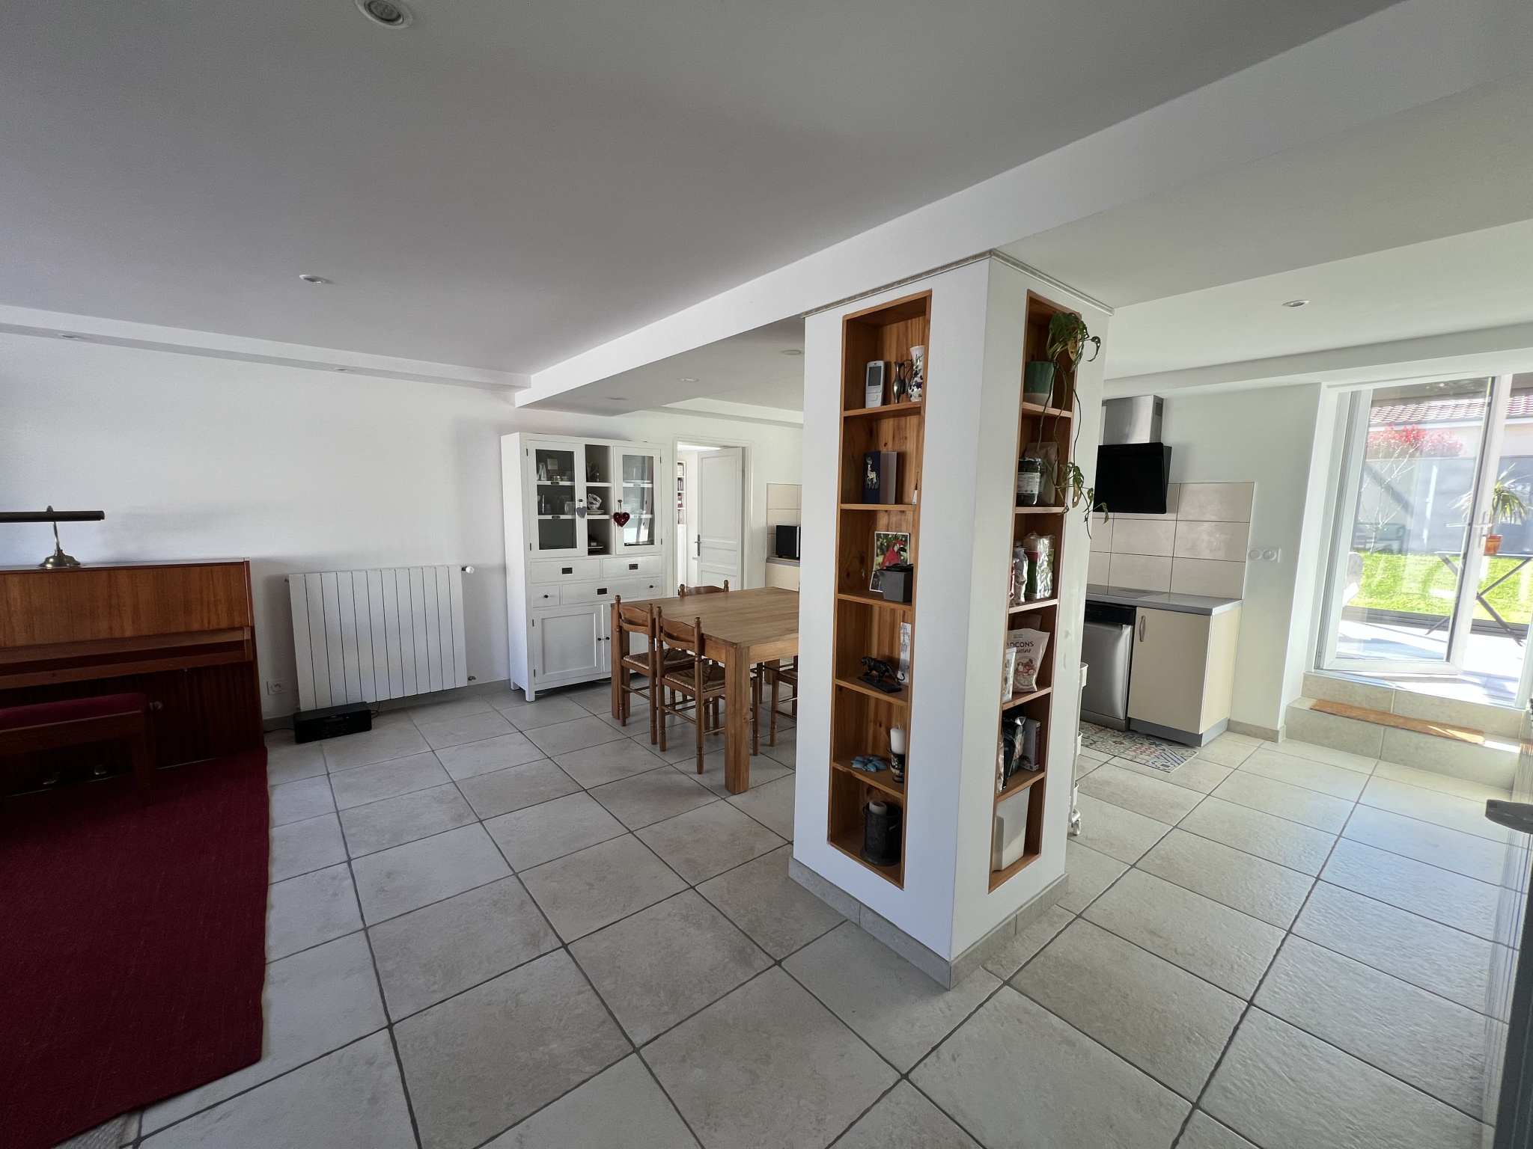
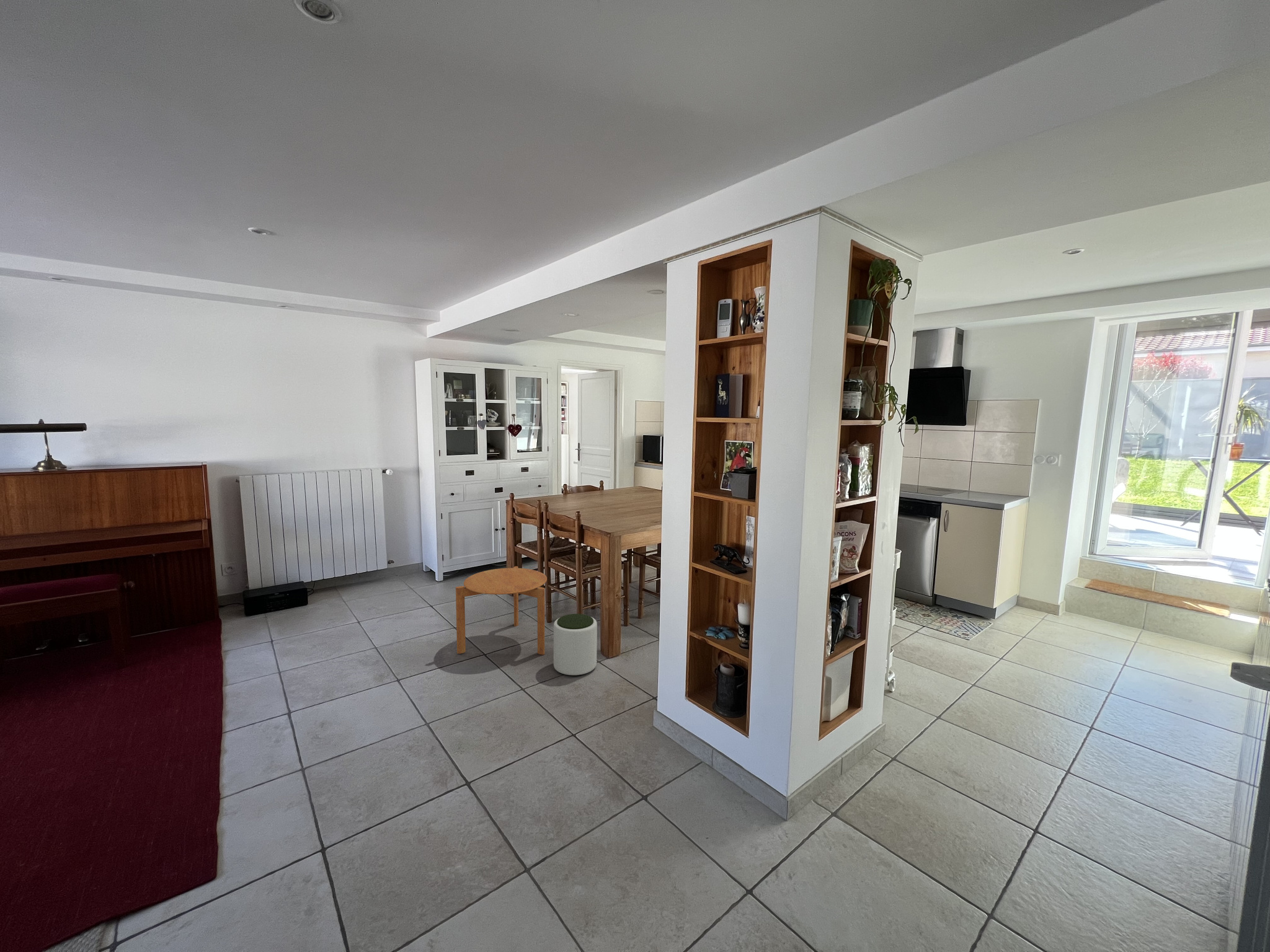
+ plant pot (575, 643)
+ side table (514, 612)
